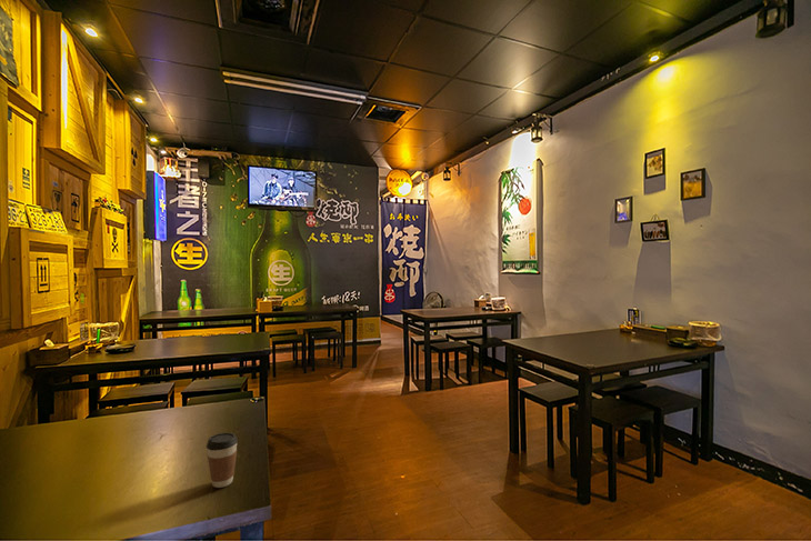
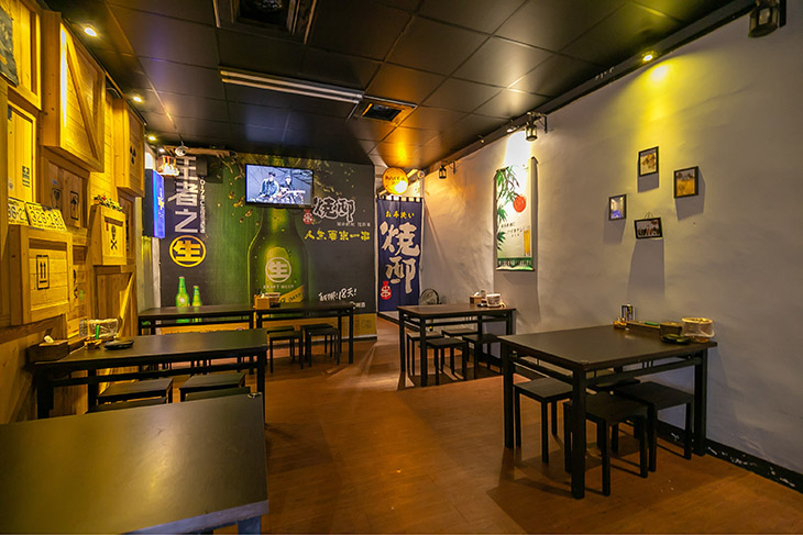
- coffee cup (222, 460)
